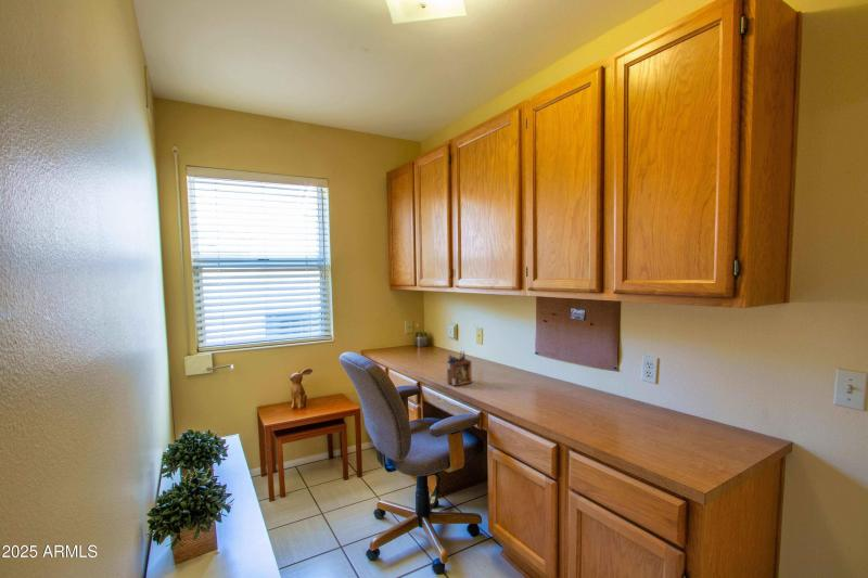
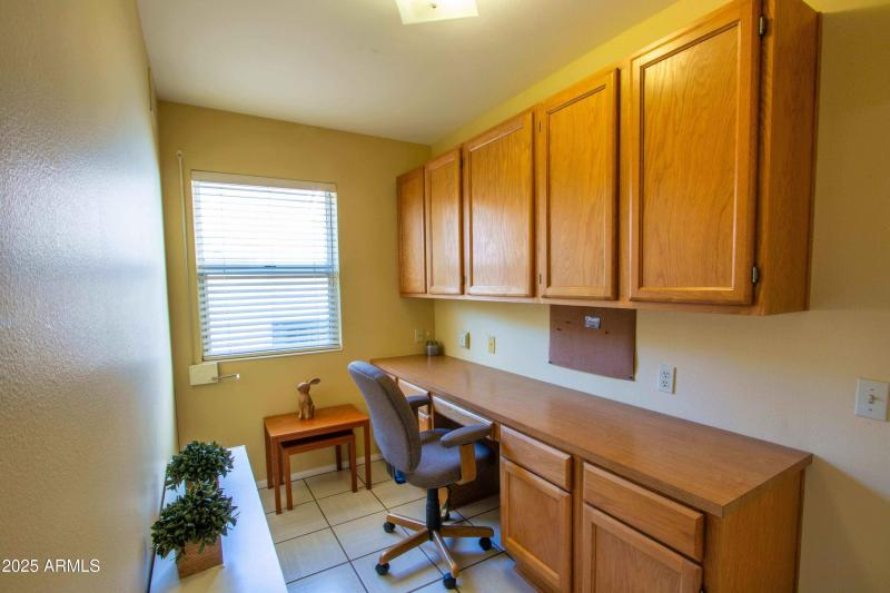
- desk organizer (459, 368)
